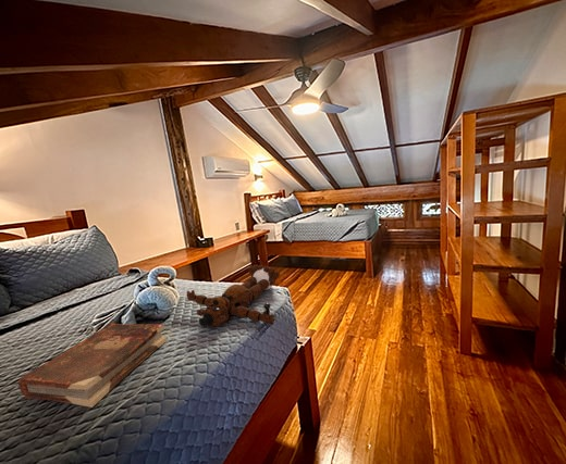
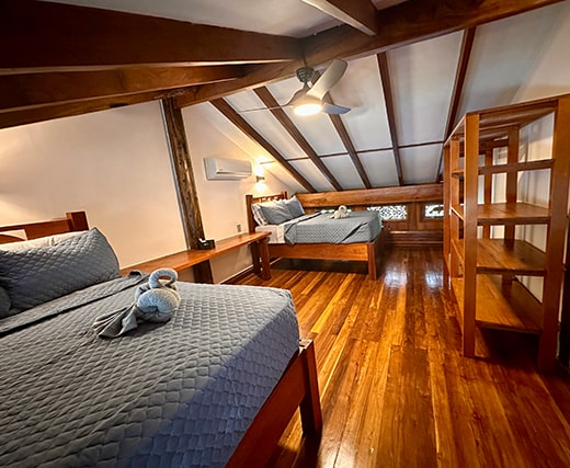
- book (100, 356)
- teddy bear (241, 291)
